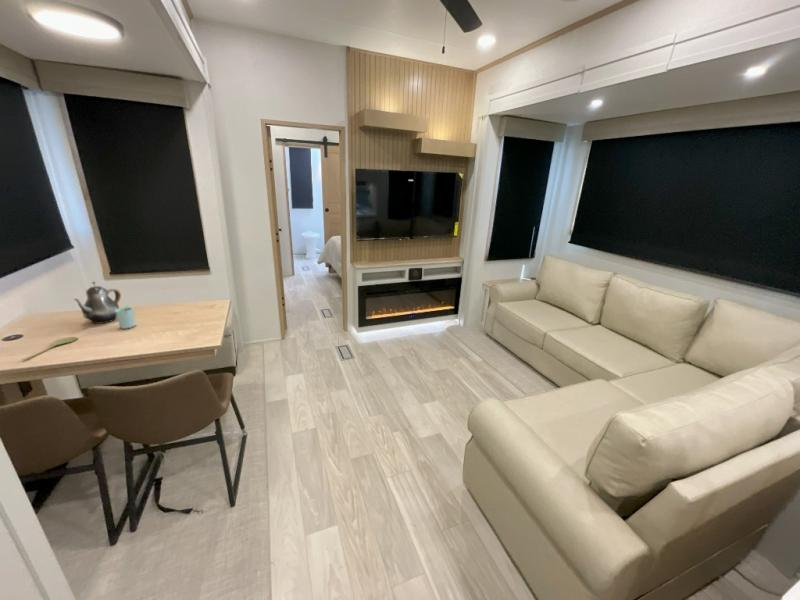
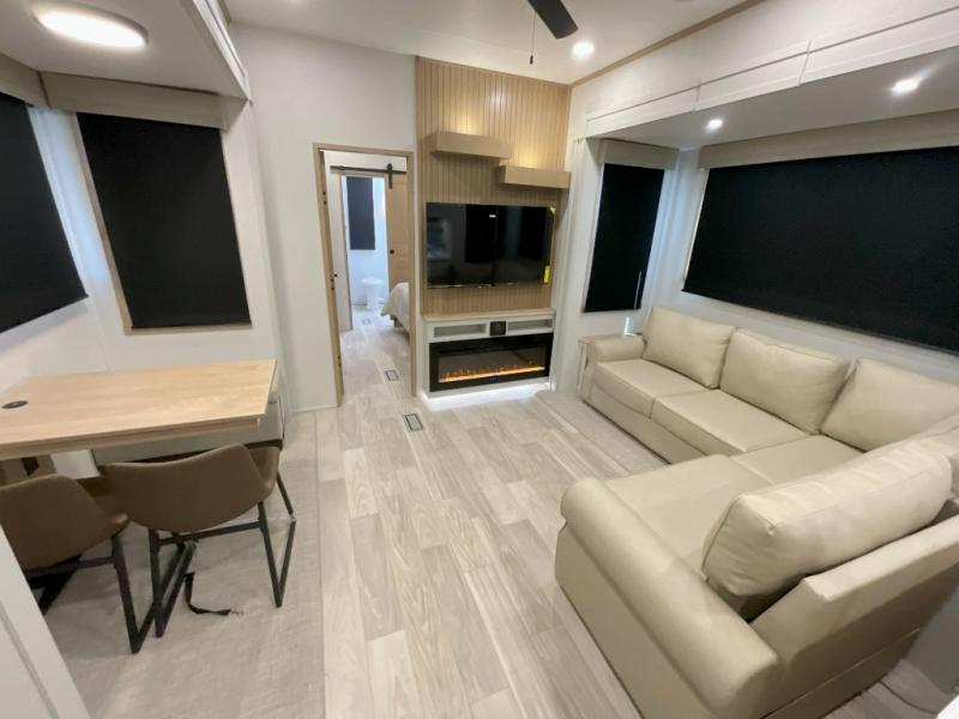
- teapot (99, 301)
- spoon (50, 346)
- cup (125, 316)
